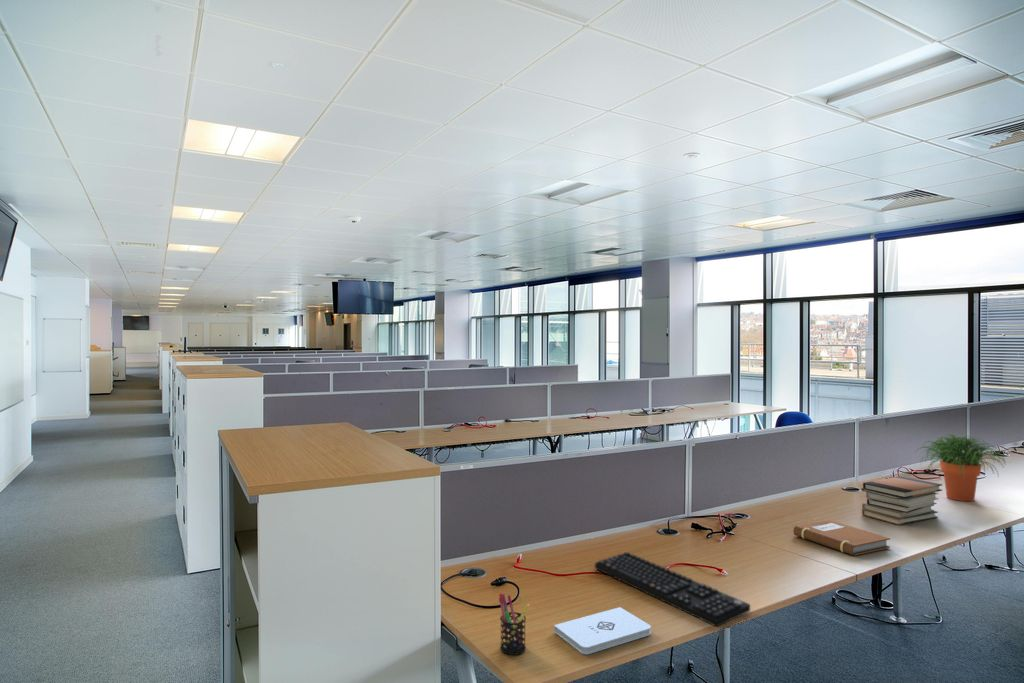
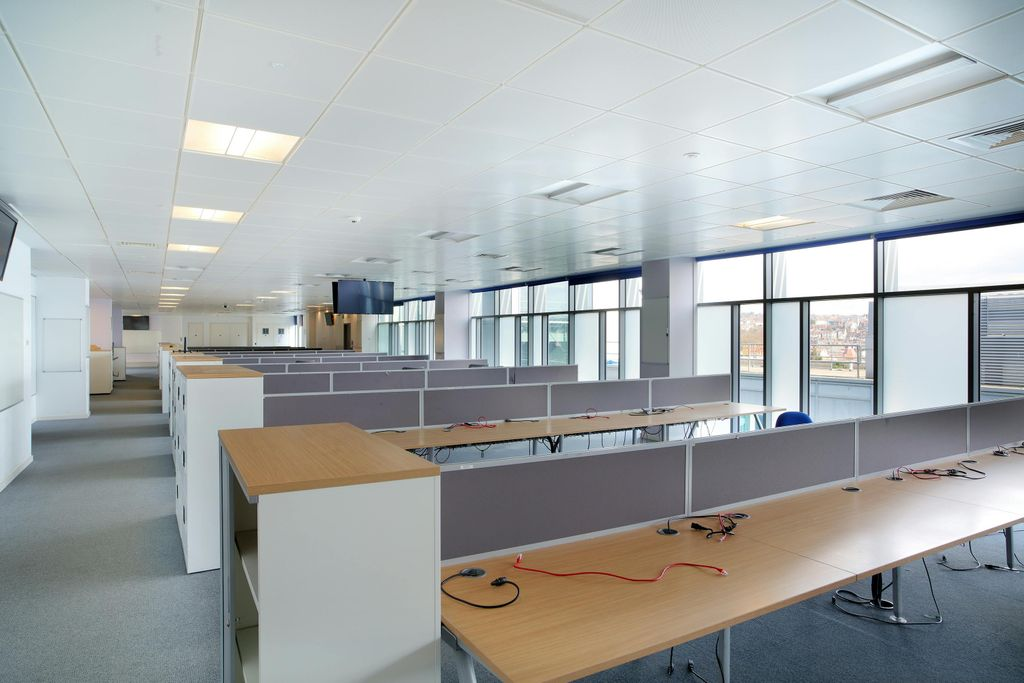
- pen holder (510, 622)
- potted plant (959, 466)
- notebook (838, 536)
- keyboard (665, 583)
- notepad (603, 629)
- book stack (901, 499)
